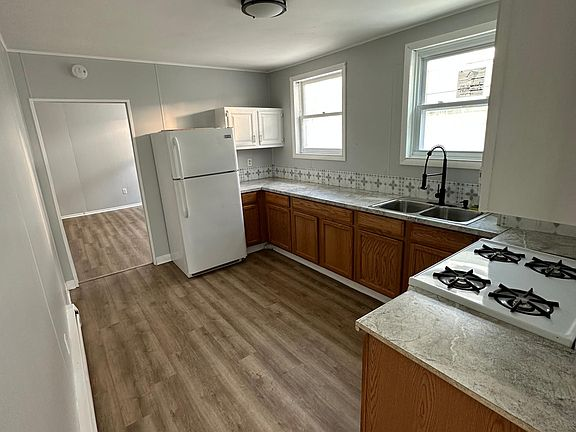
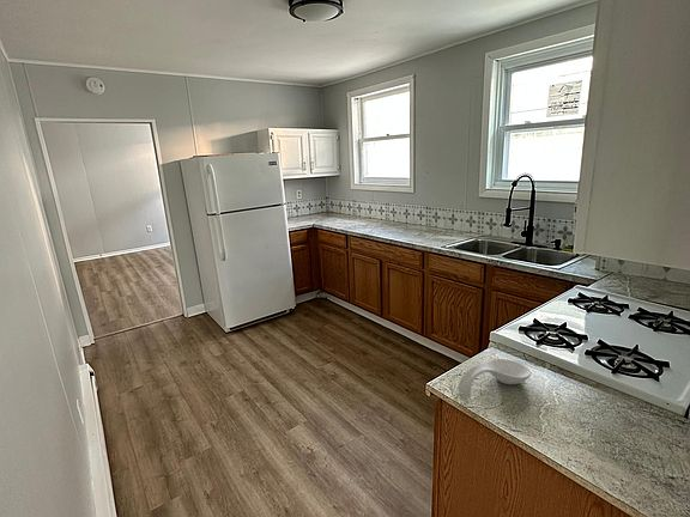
+ spoon rest (495, 373)
